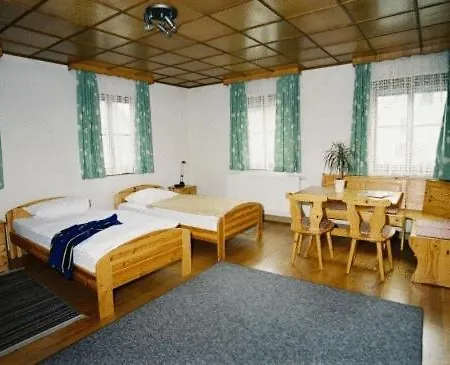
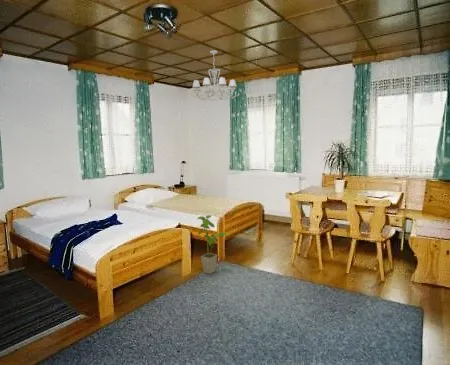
+ chandelier (214, 75)
+ house plant (210, 244)
